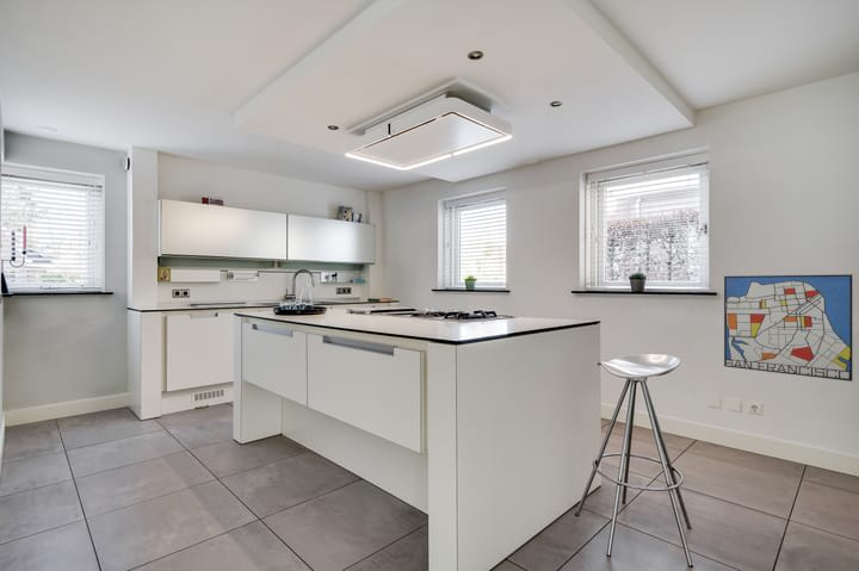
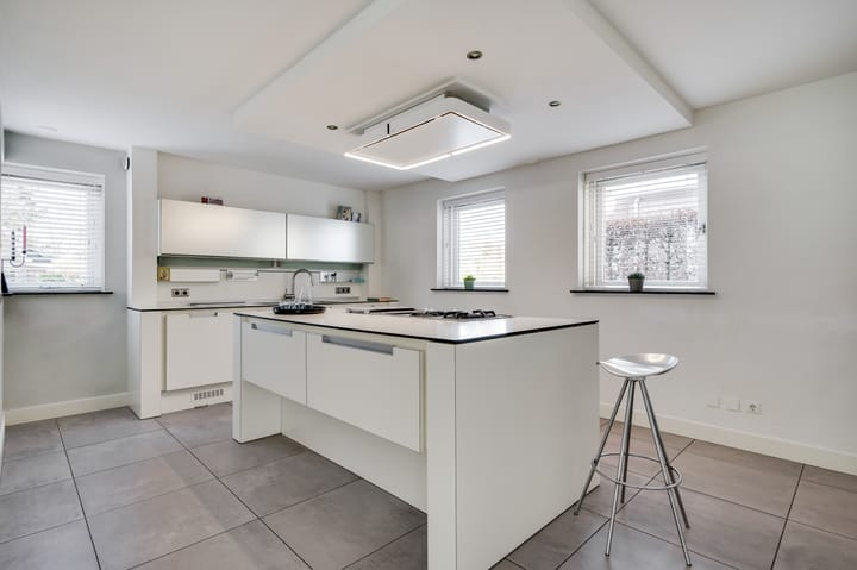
- wall art (783, 324)
